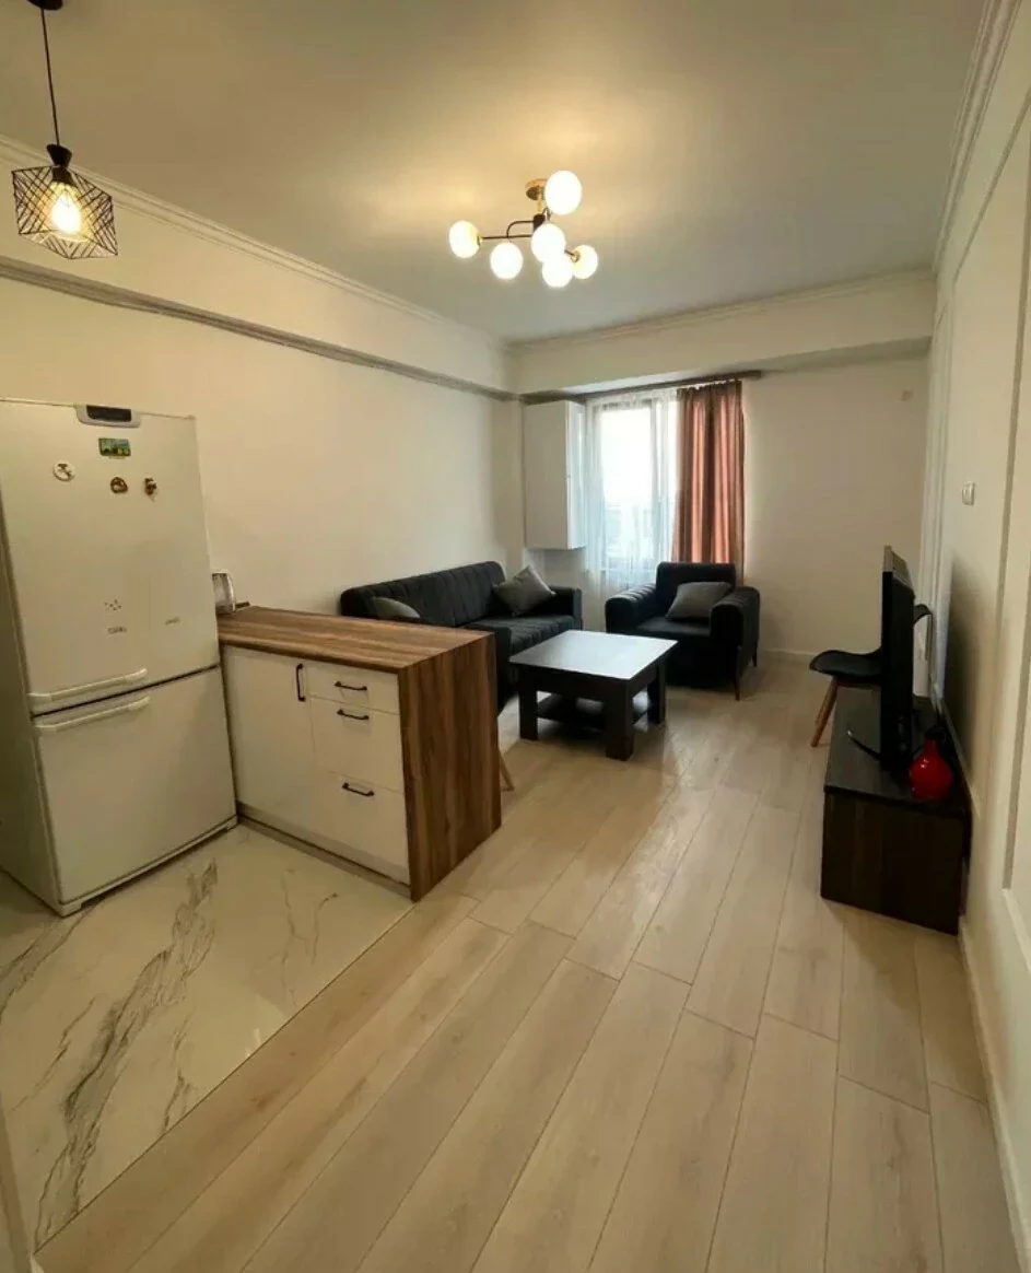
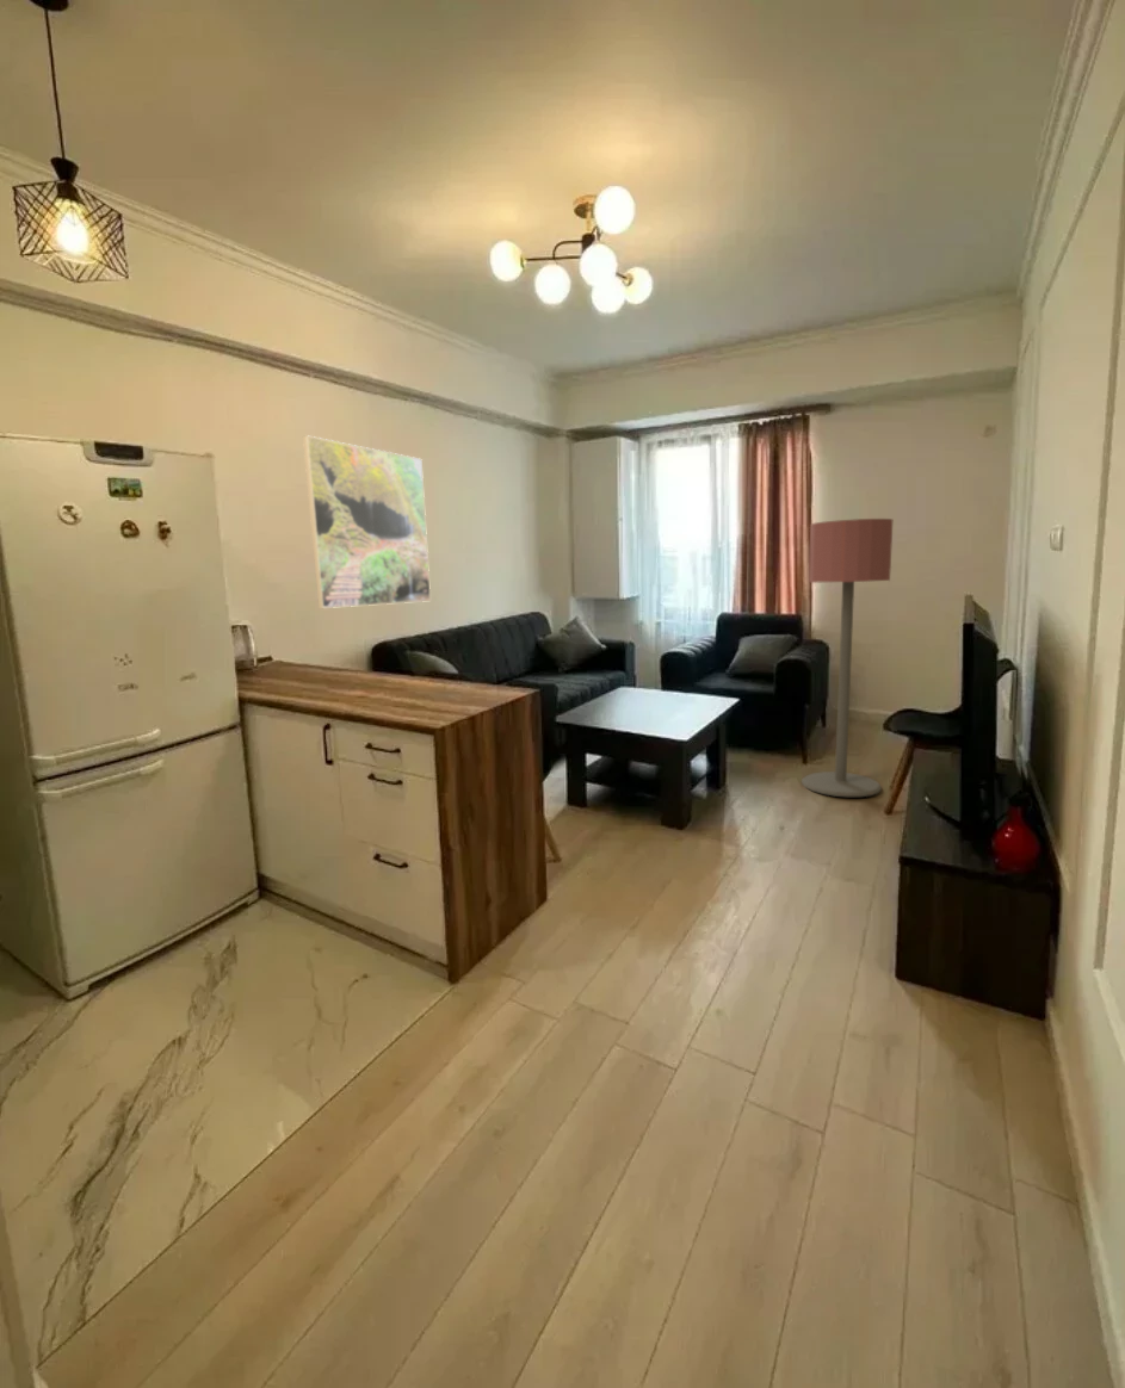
+ floor lamp (845, 657)
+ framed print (373, 527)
